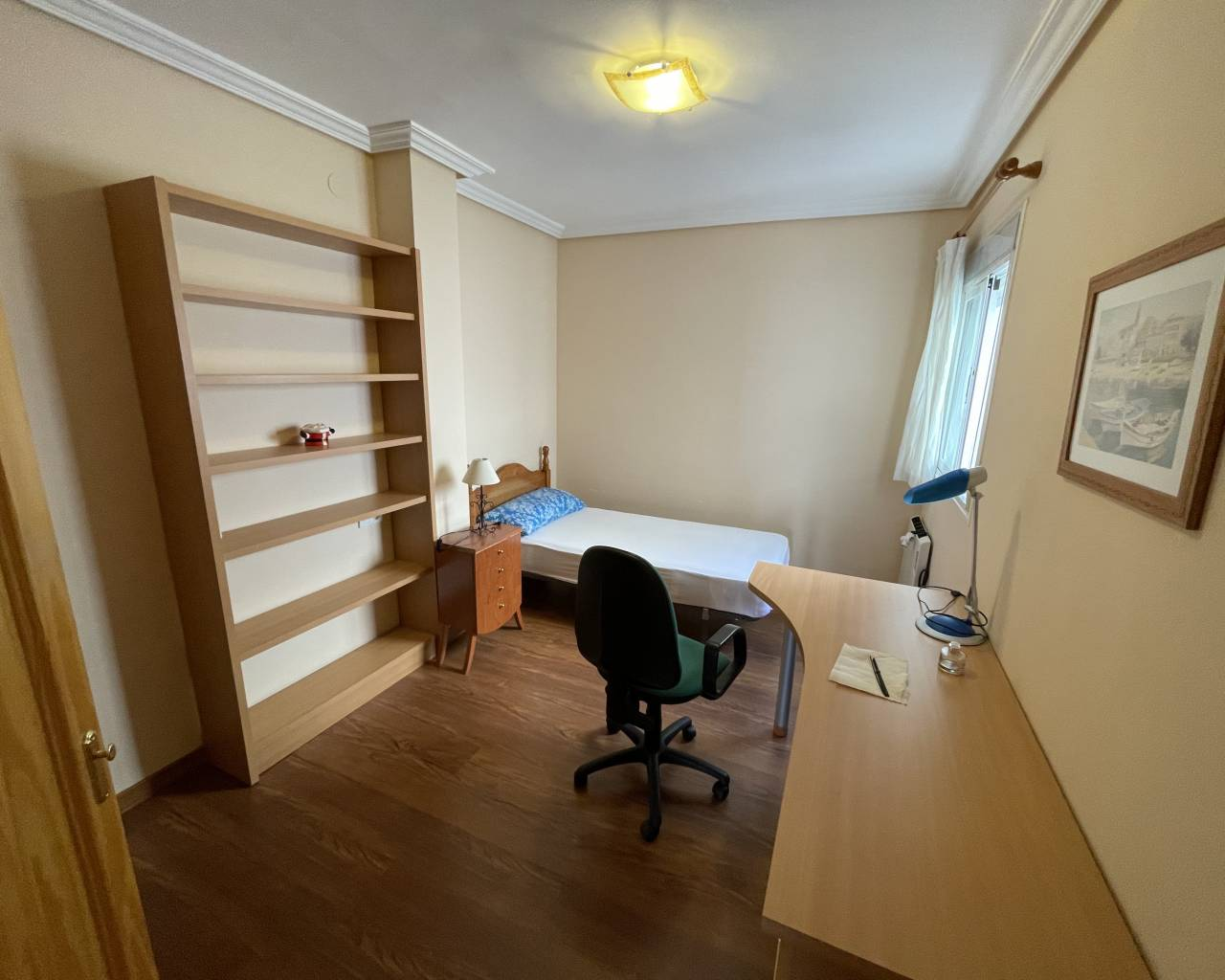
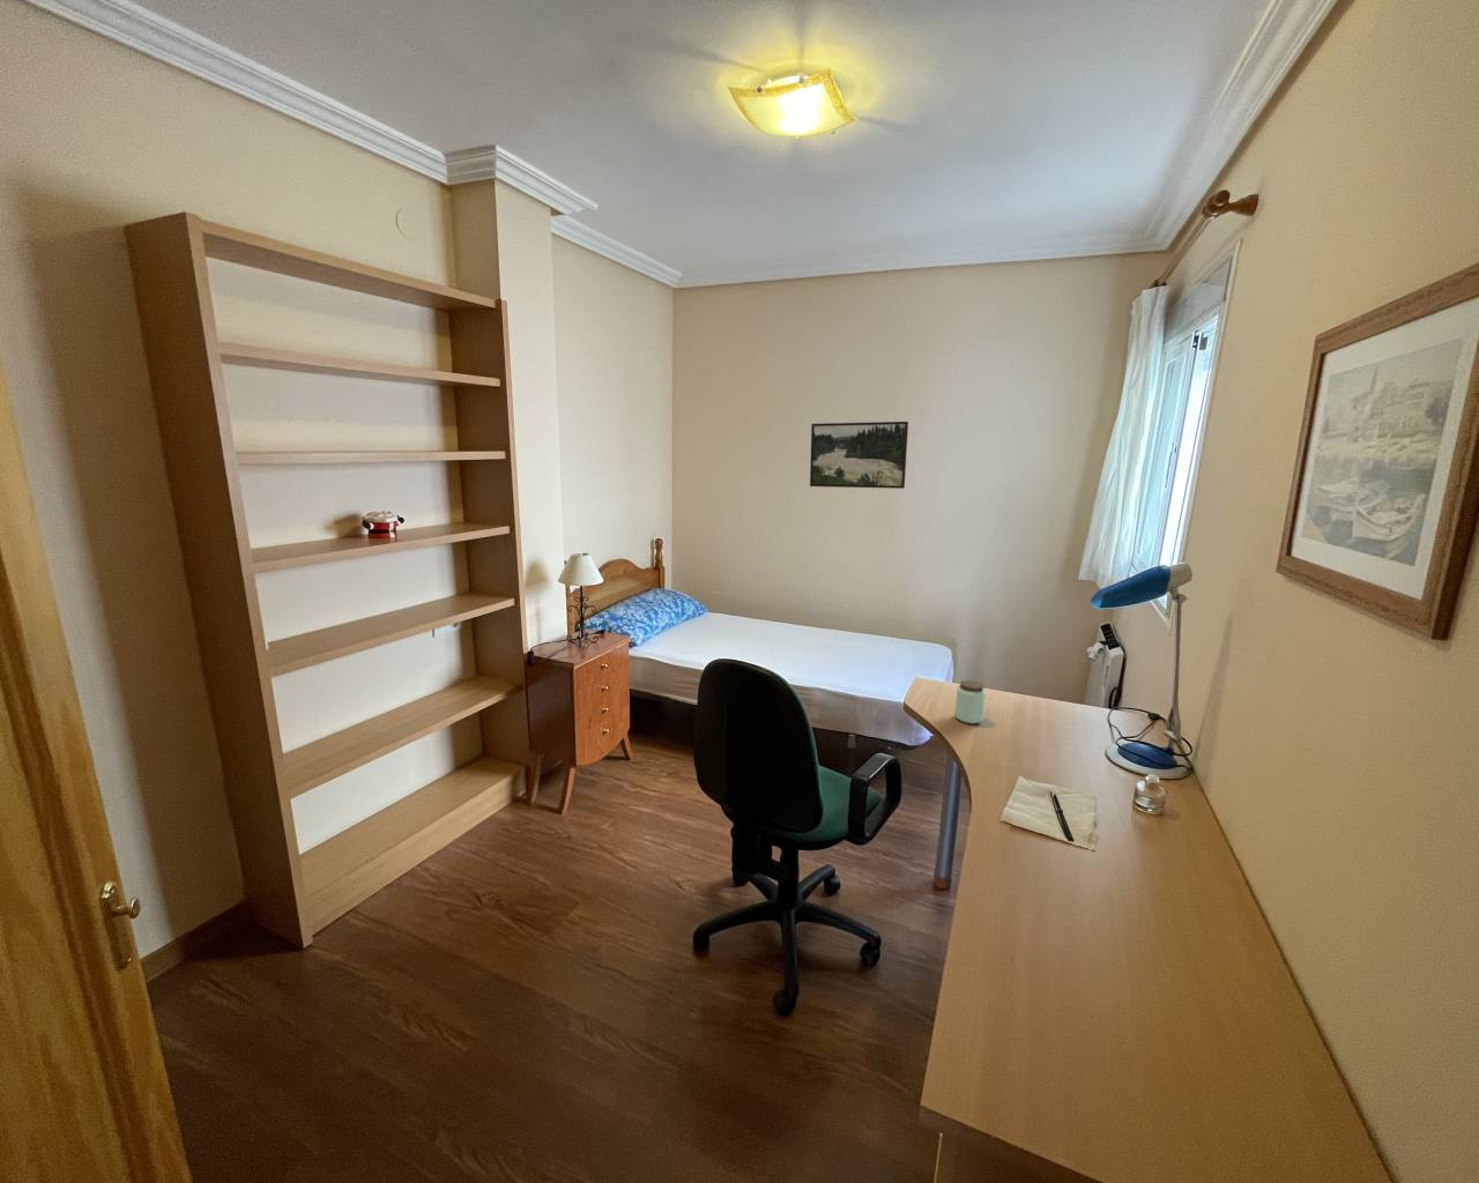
+ peanut butter (969, 701)
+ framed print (856, 455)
